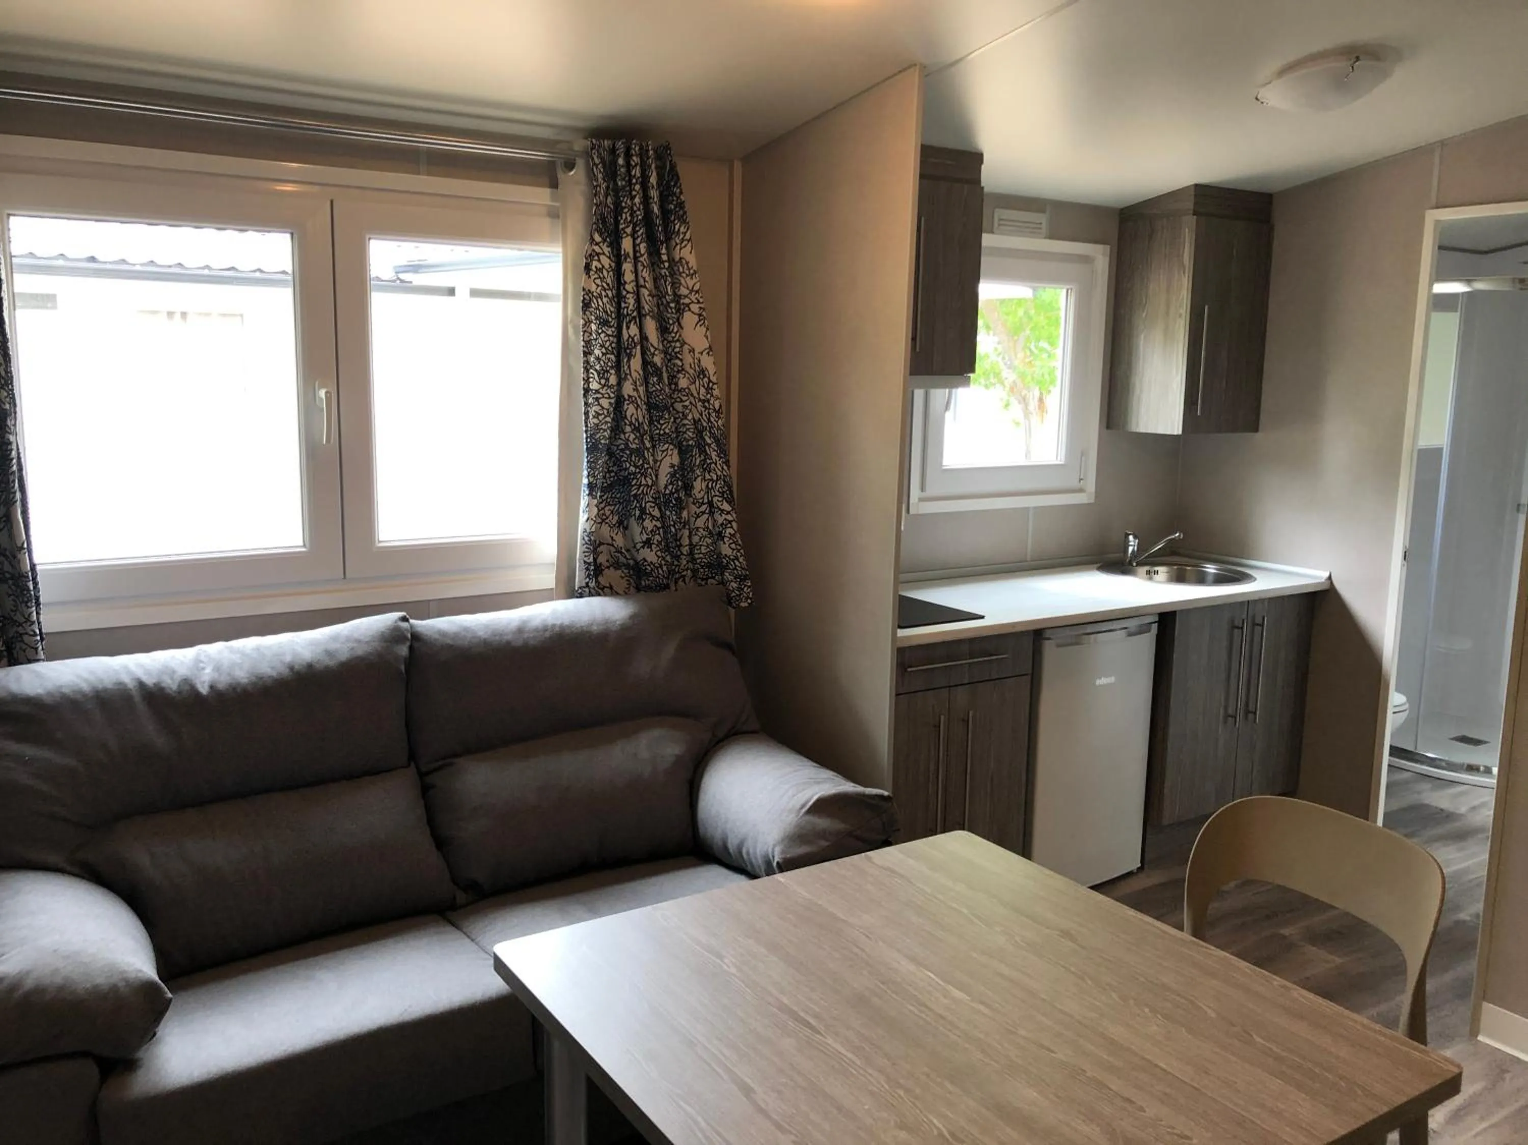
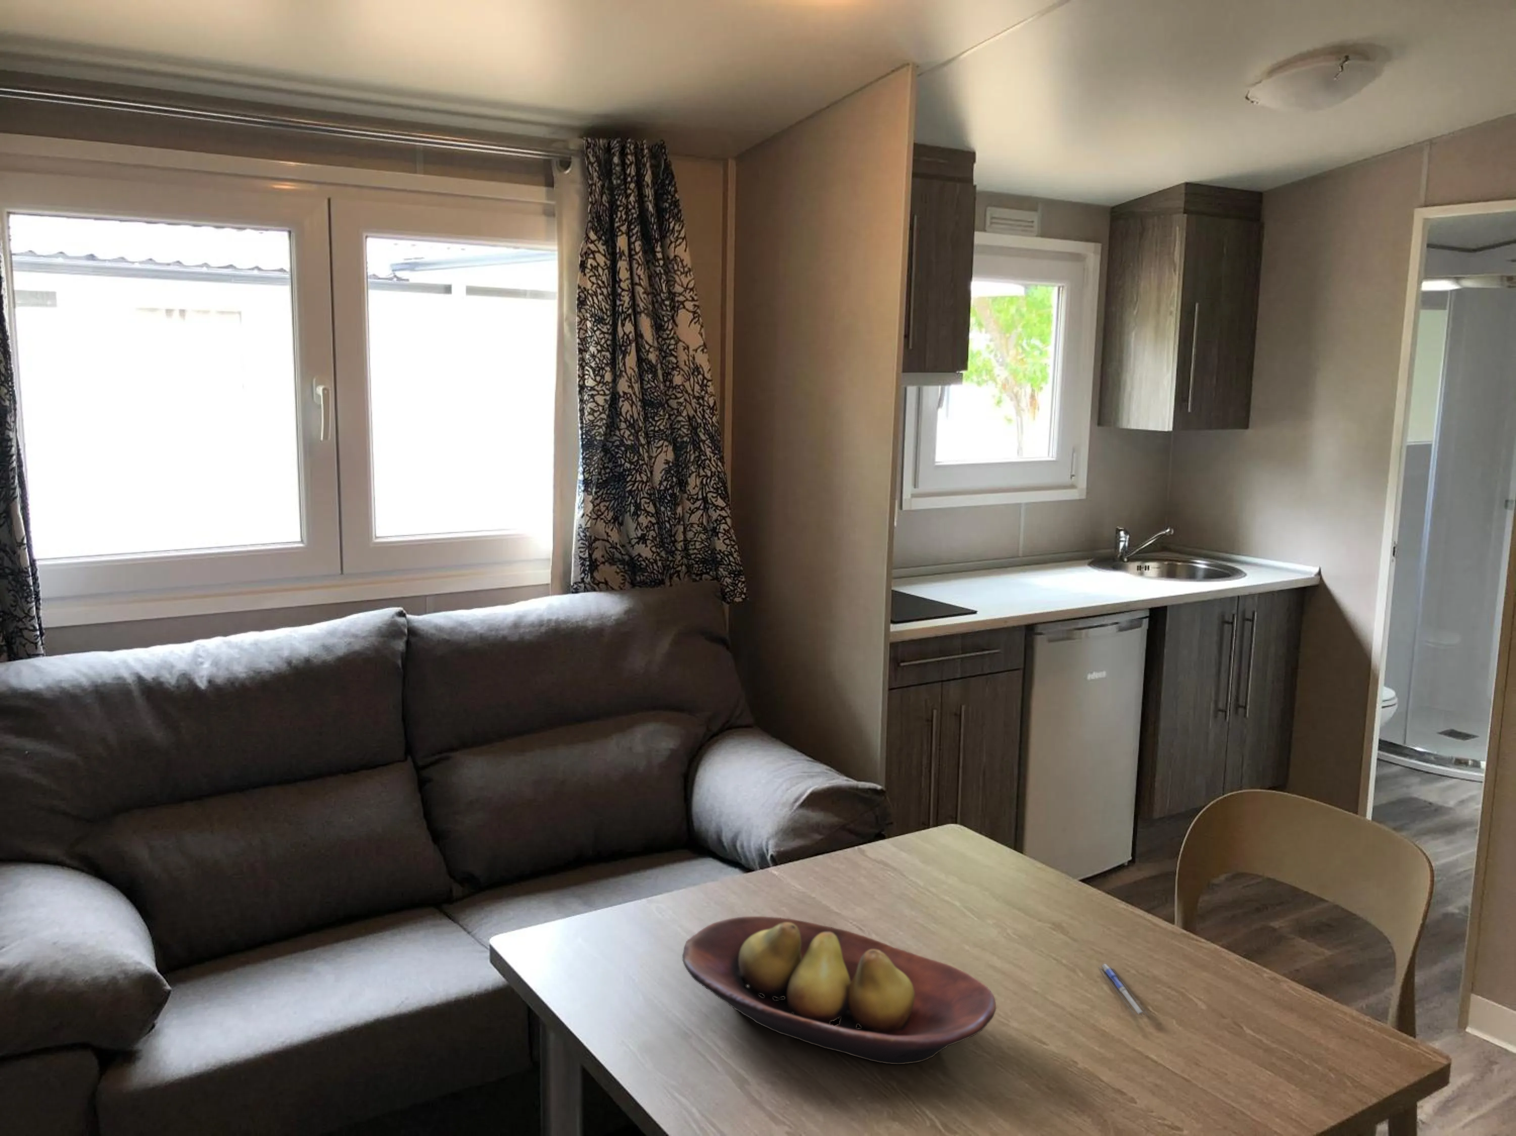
+ pen (1123, 989)
+ fruit bowl (832, 977)
